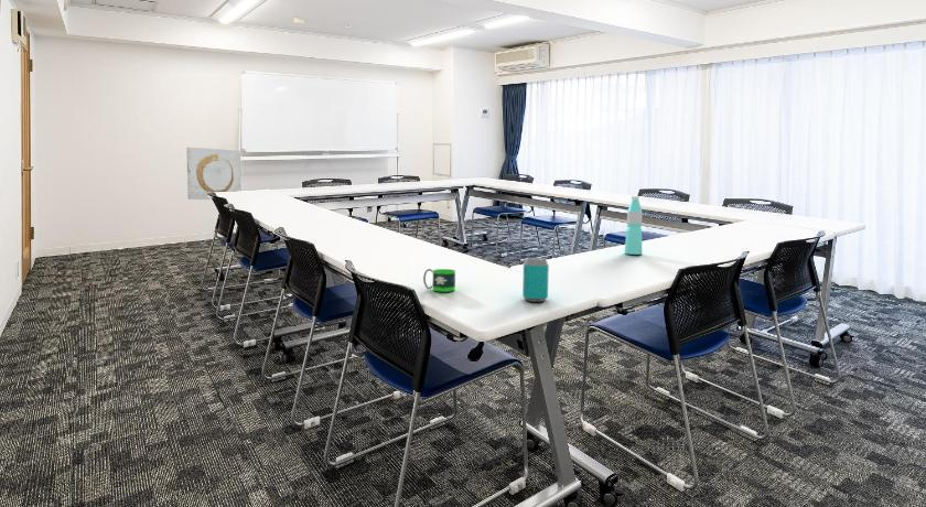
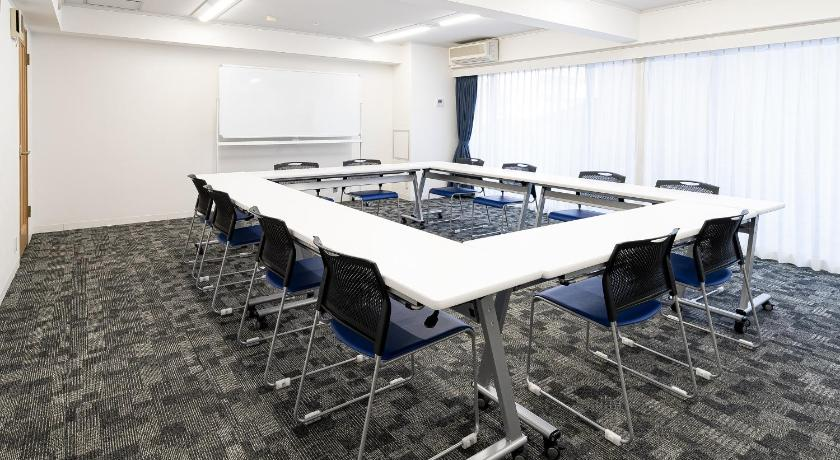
- water bottle (634, 225)
- mug (439, 279)
- wall art (214, 174)
- beverage can (535, 279)
